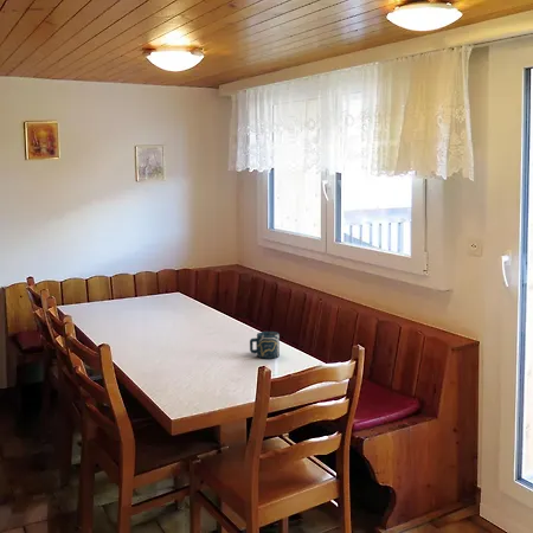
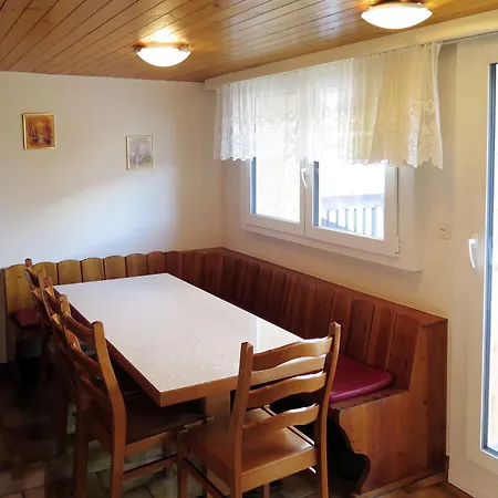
- cup (264, 345)
